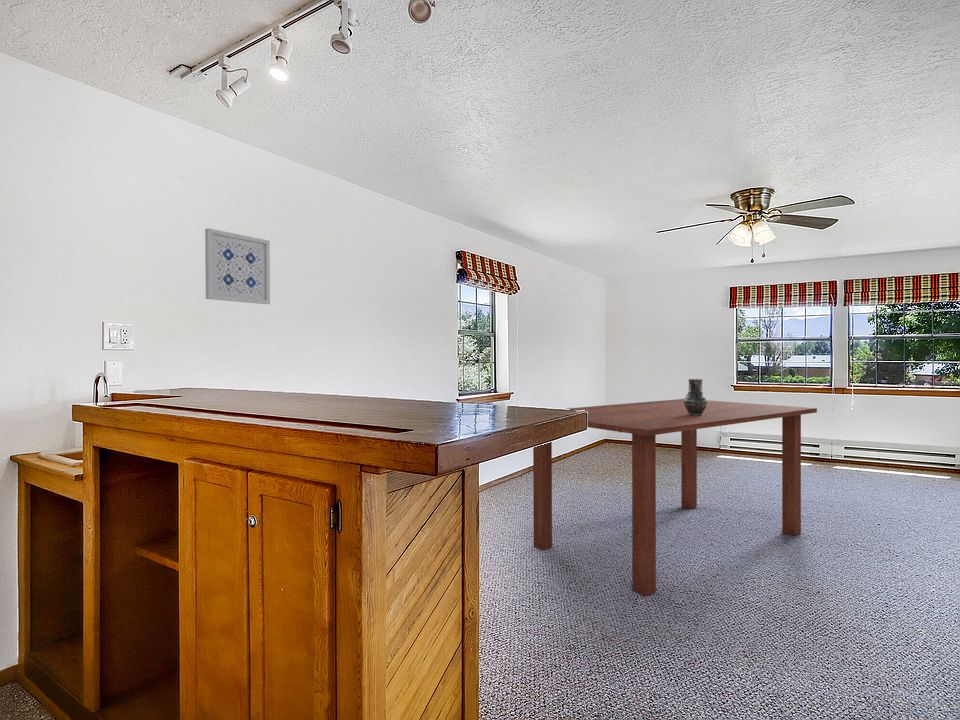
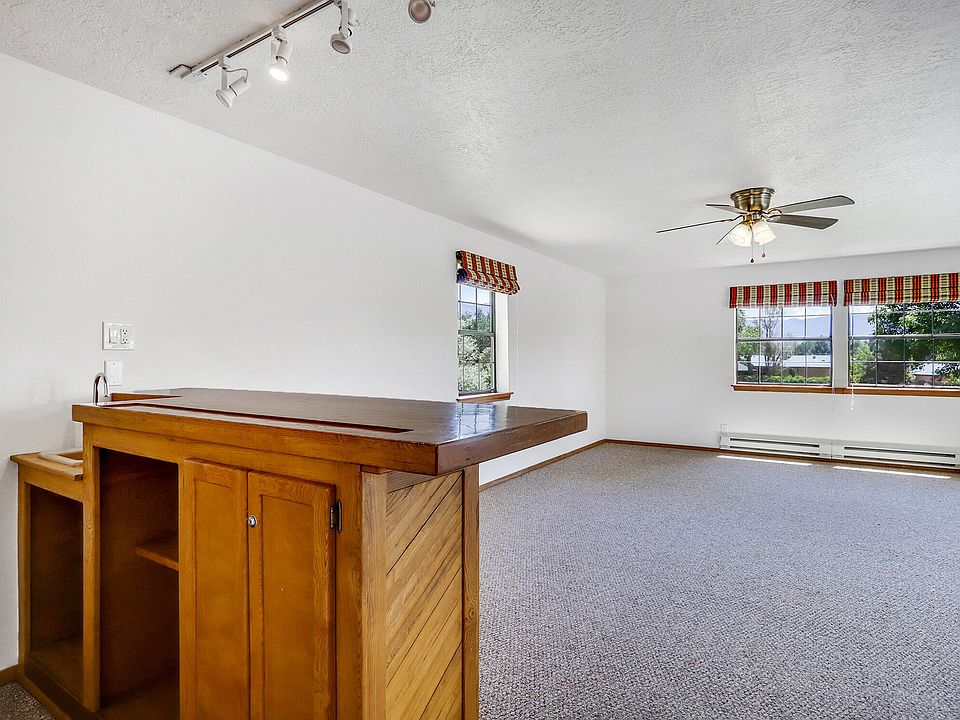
- vase (695, 396)
- dining table (681, 475)
- wall art (239, 268)
